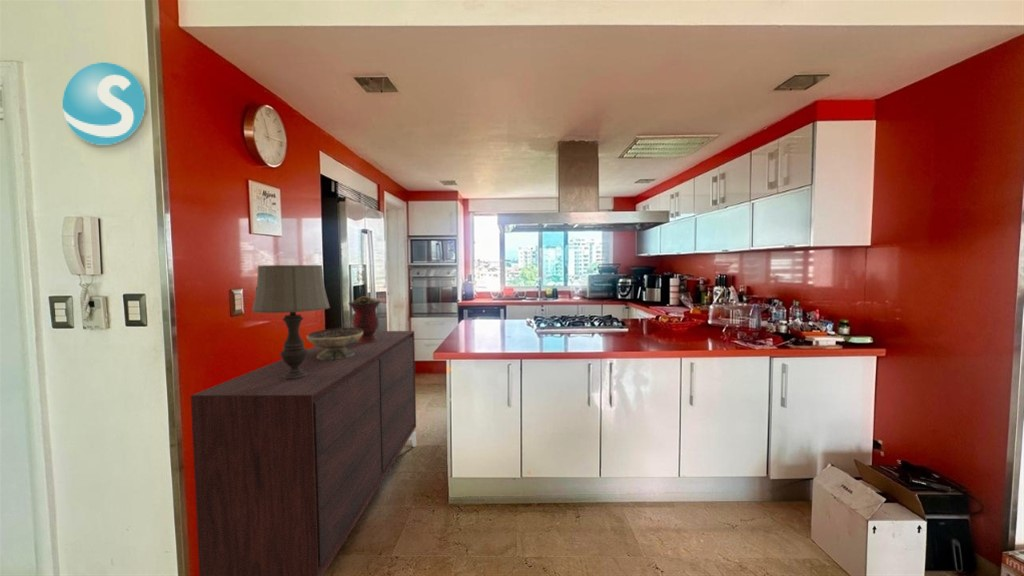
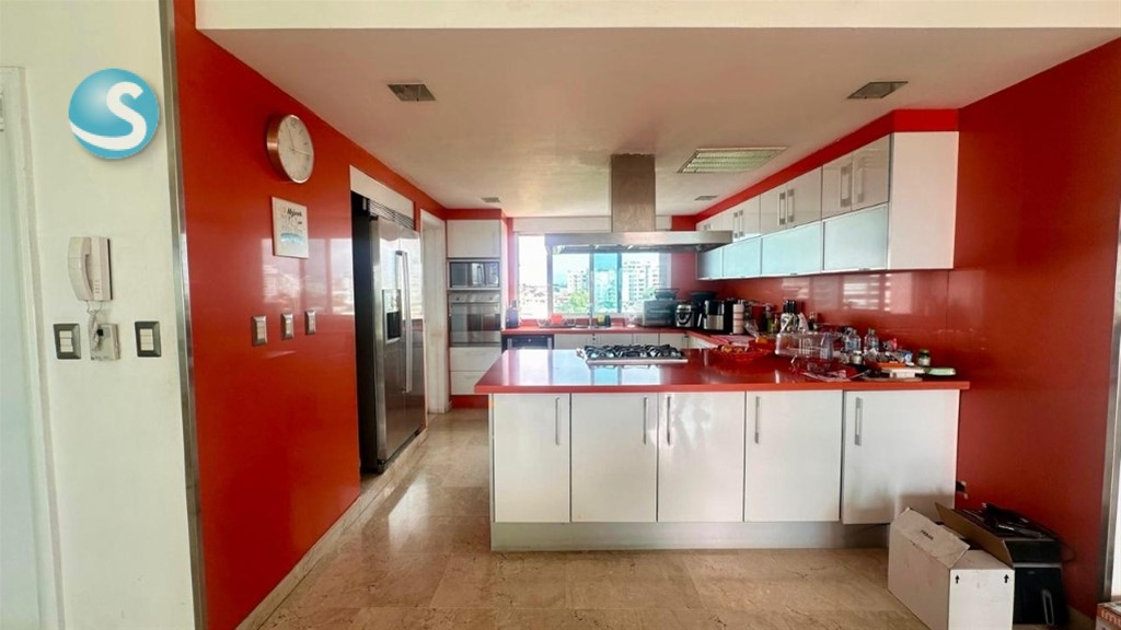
- decorative bowl (335, 343)
- sideboard (341, 428)
- vase (365, 318)
- table lamp (293, 321)
